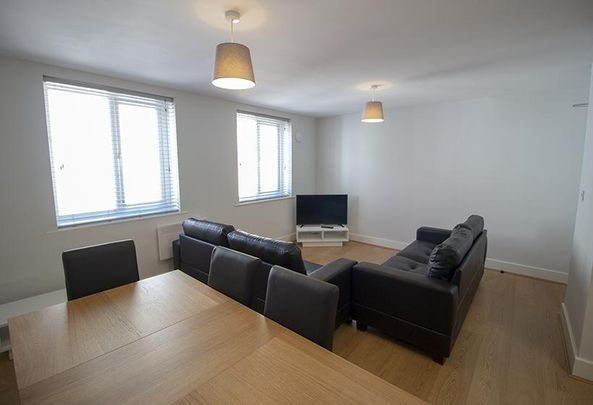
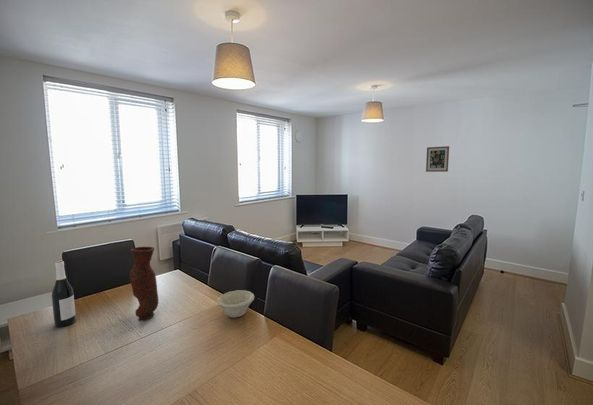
+ wall art (437, 159)
+ vase (142, 282)
+ wine bottle (62, 292)
+ bowl (236, 304)
